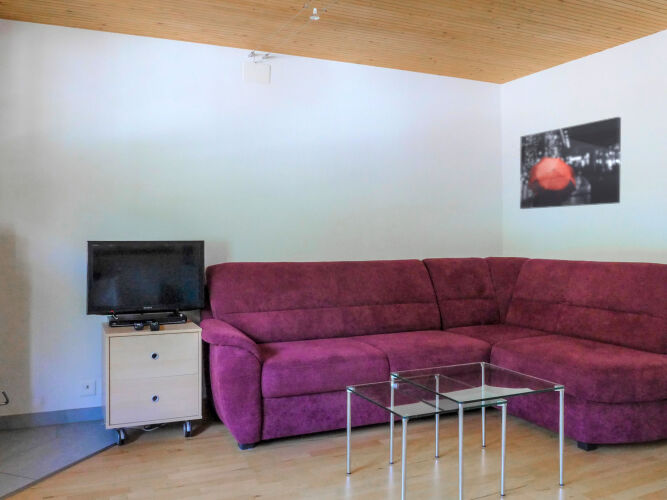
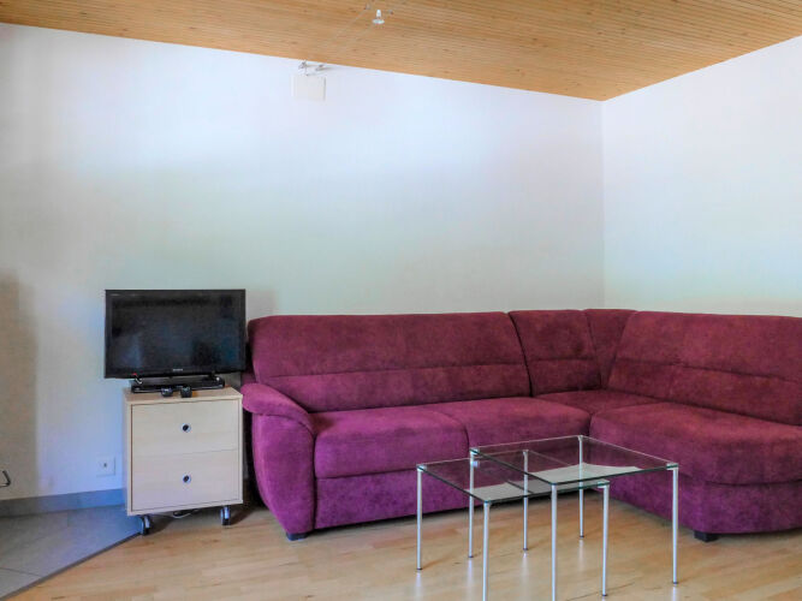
- wall art (566, 167)
